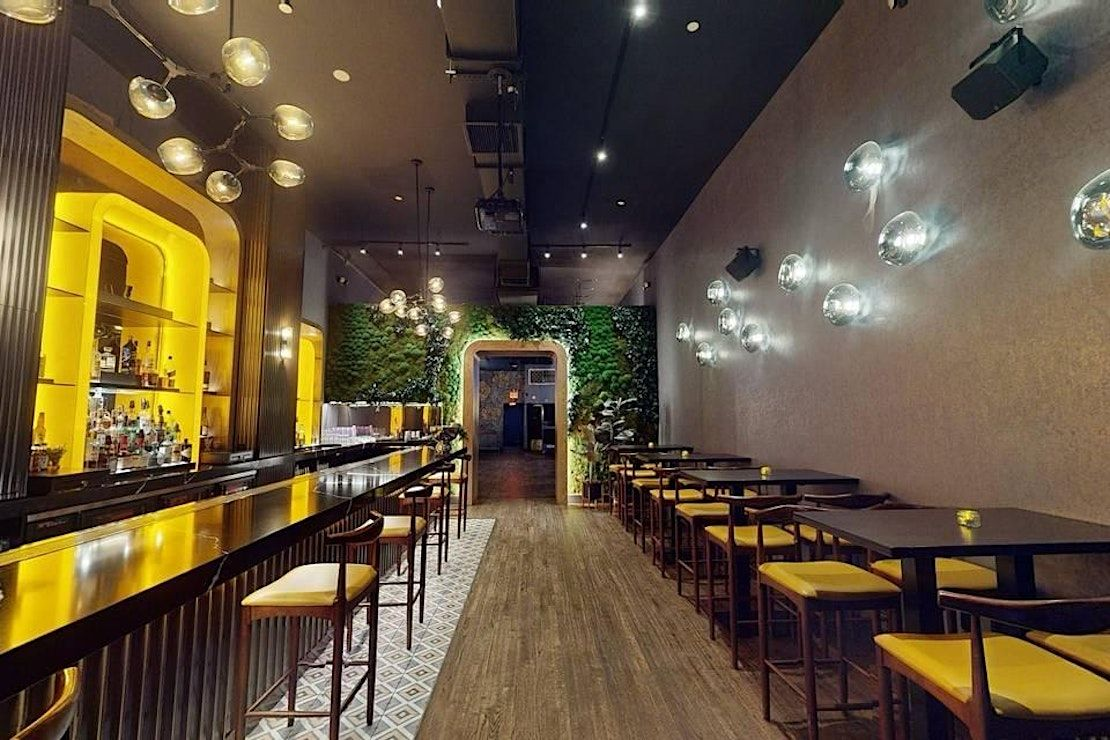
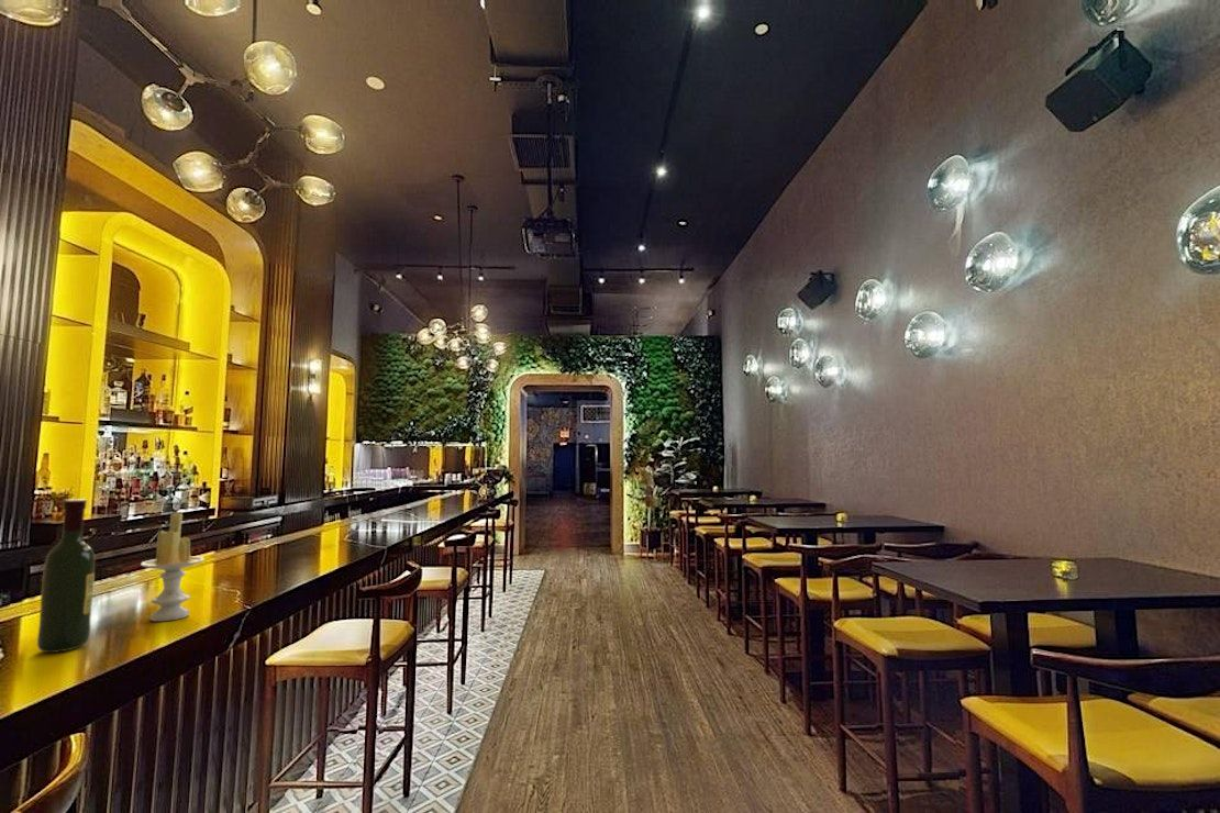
+ candle (173, 565)
+ wine bottle (69, 572)
